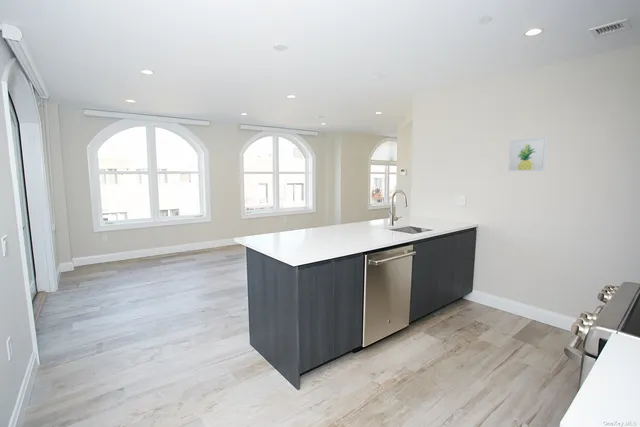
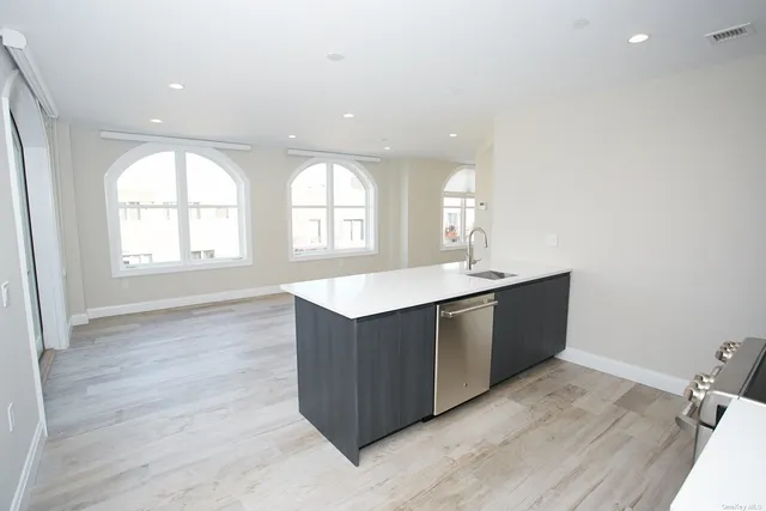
- wall art (526, 155)
